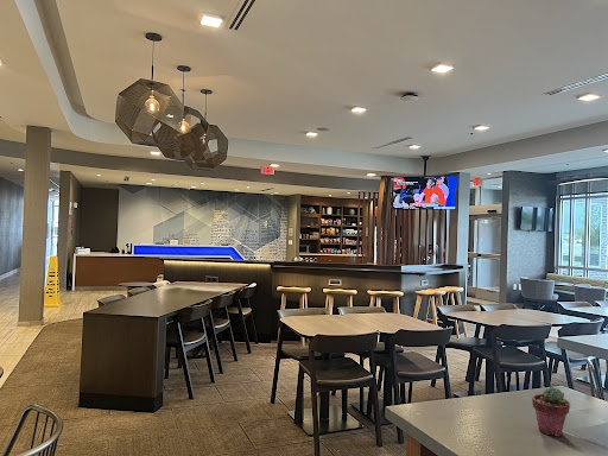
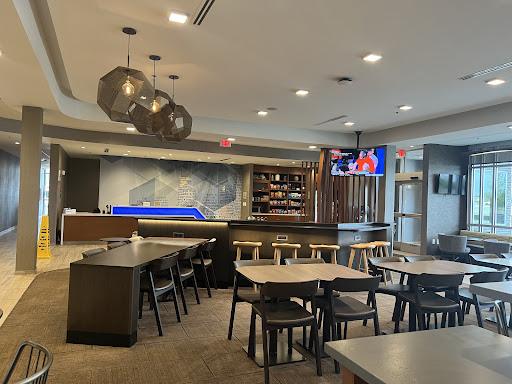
- potted succulent (550, 408)
